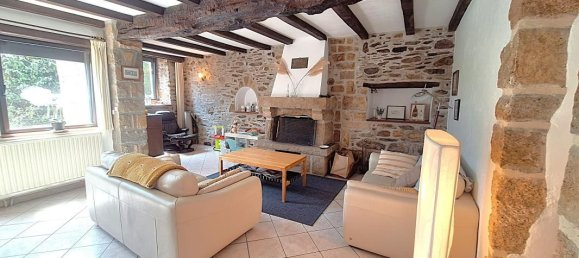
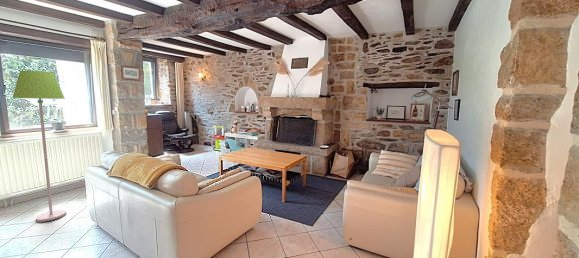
+ floor lamp (44, 146)
